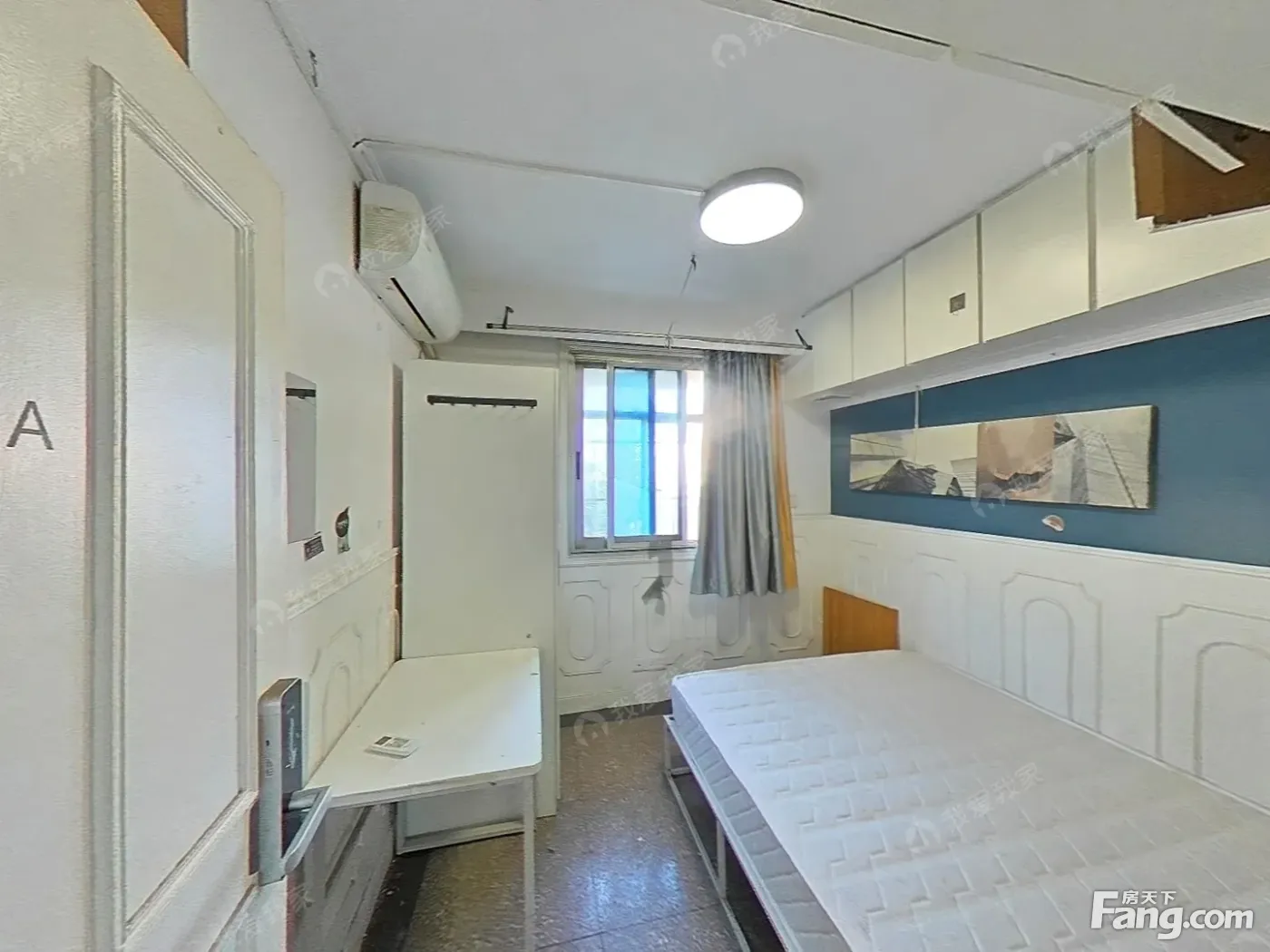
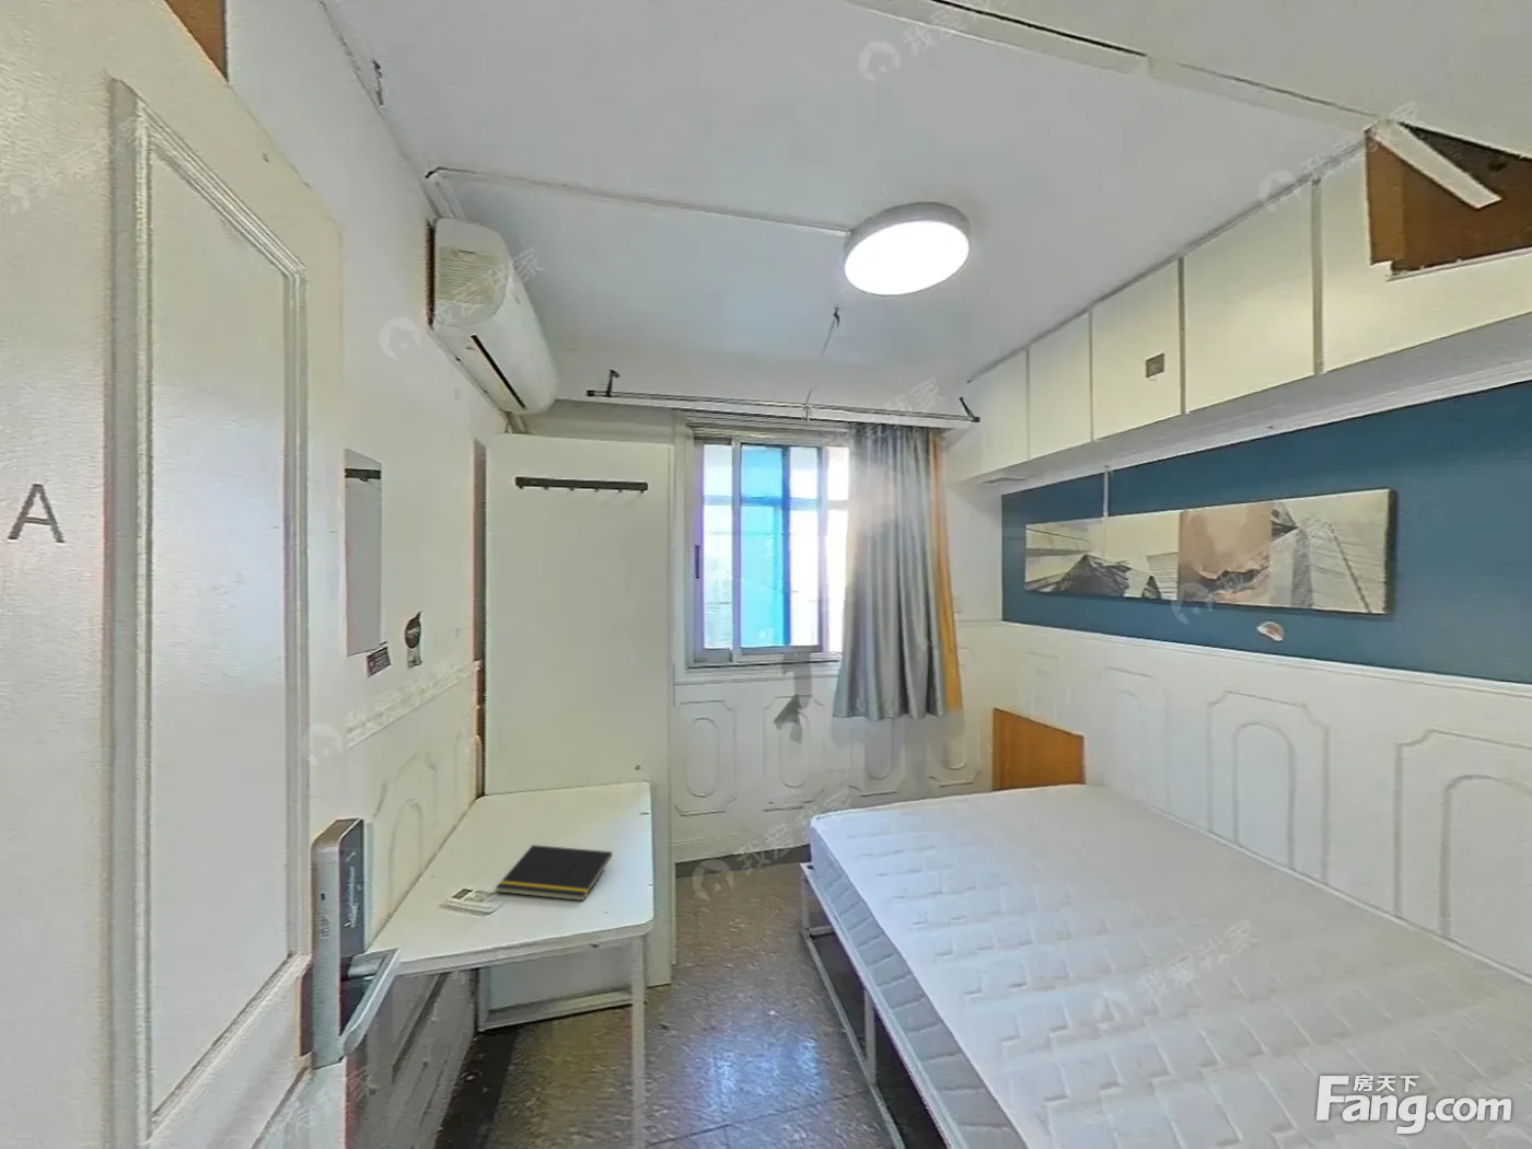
+ notepad (556, 871)
